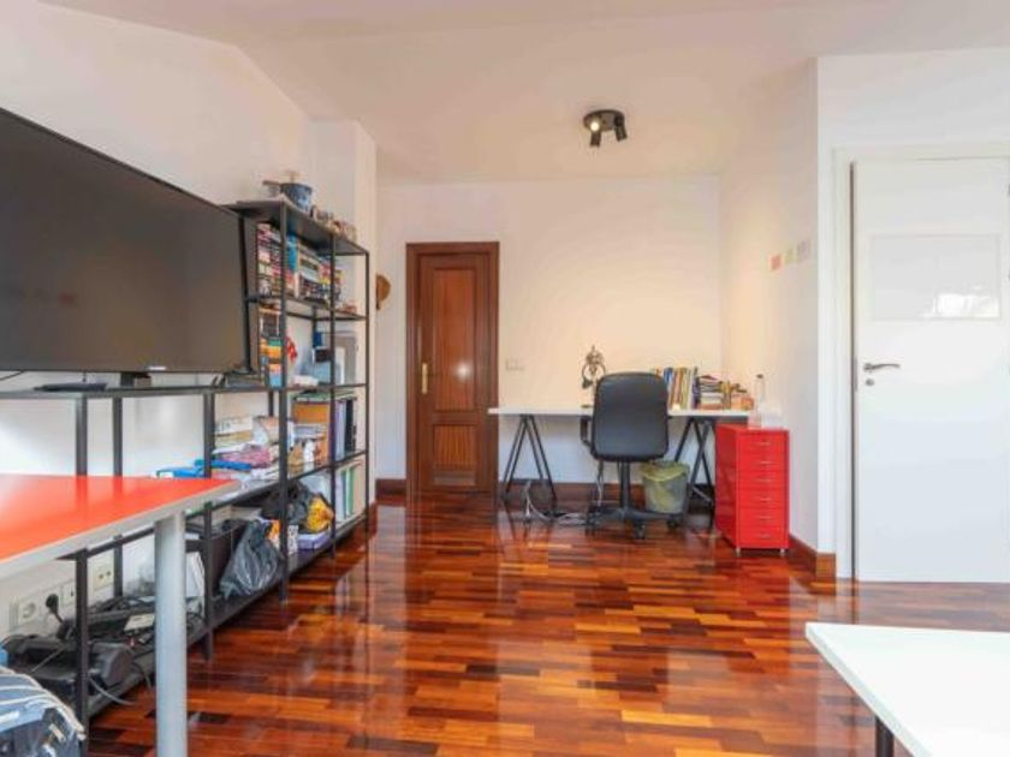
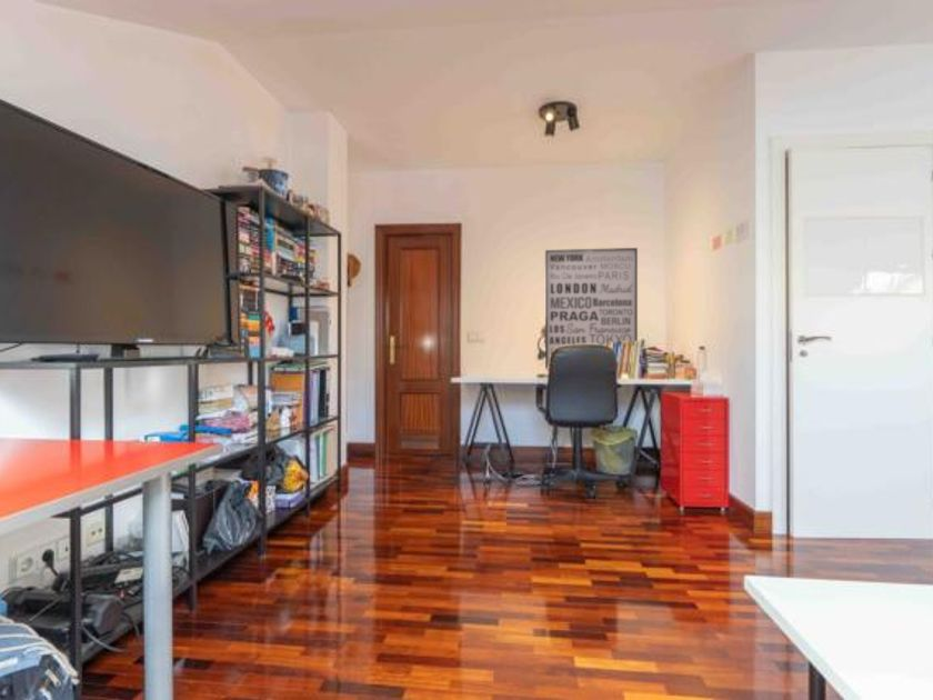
+ wall art (590, 309)
